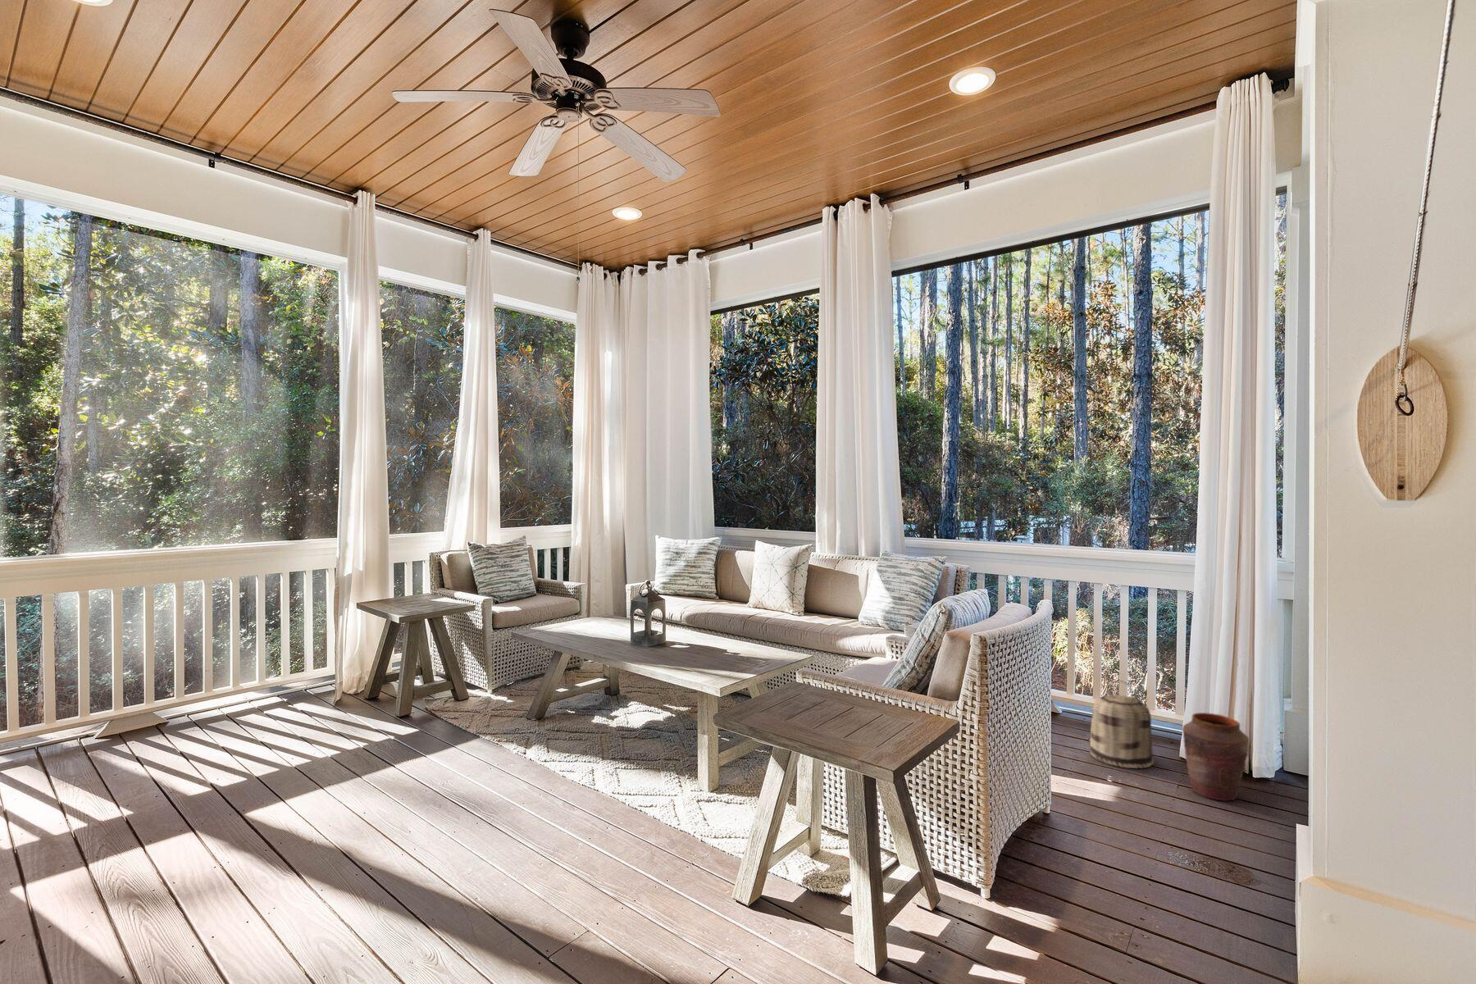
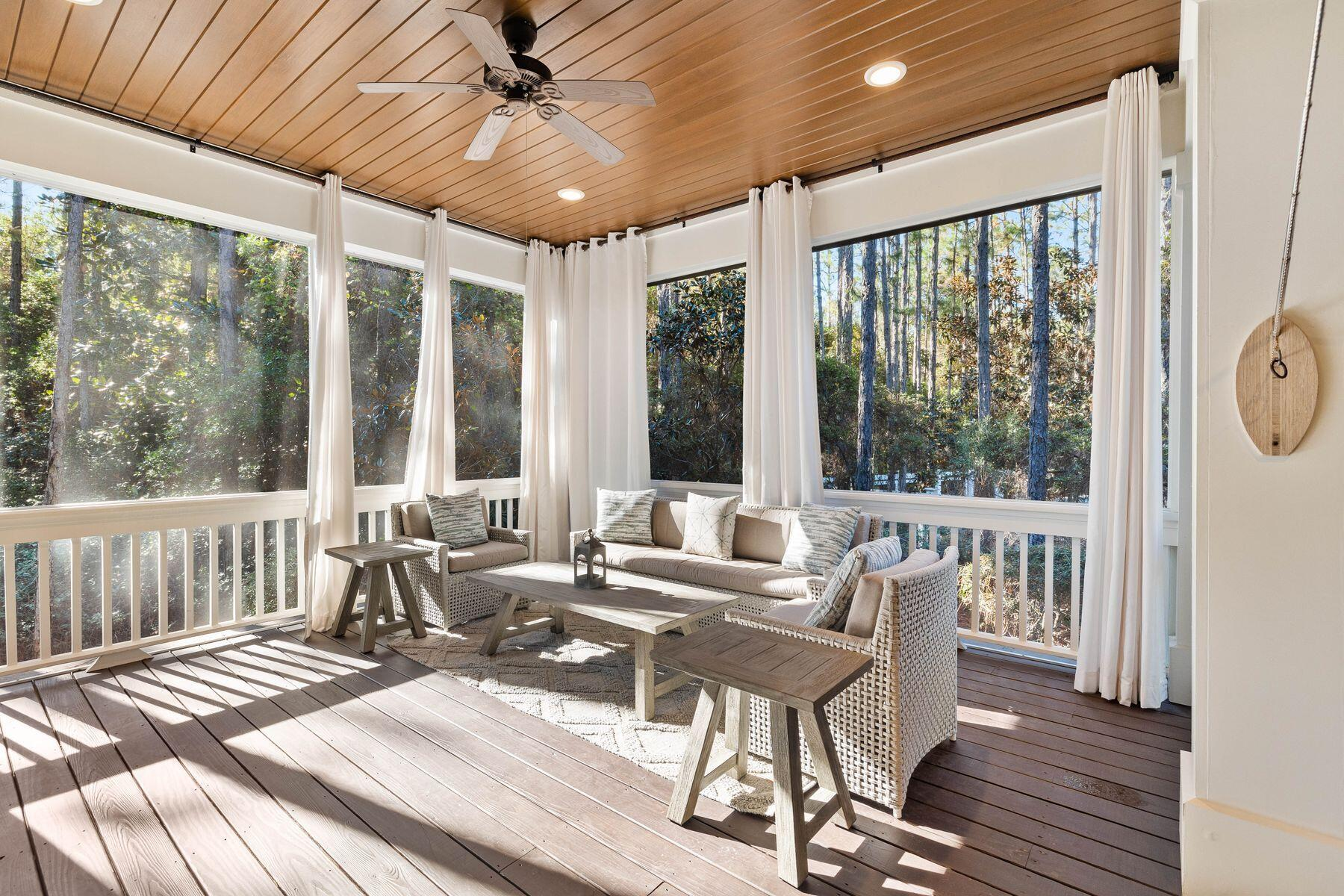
- basket (1121, 719)
- vase (1215, 756)
